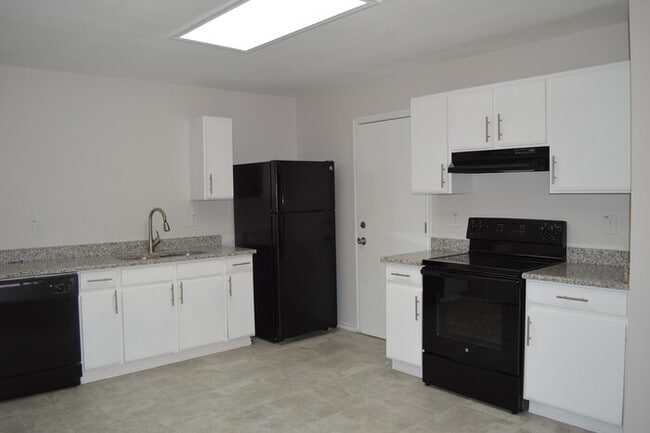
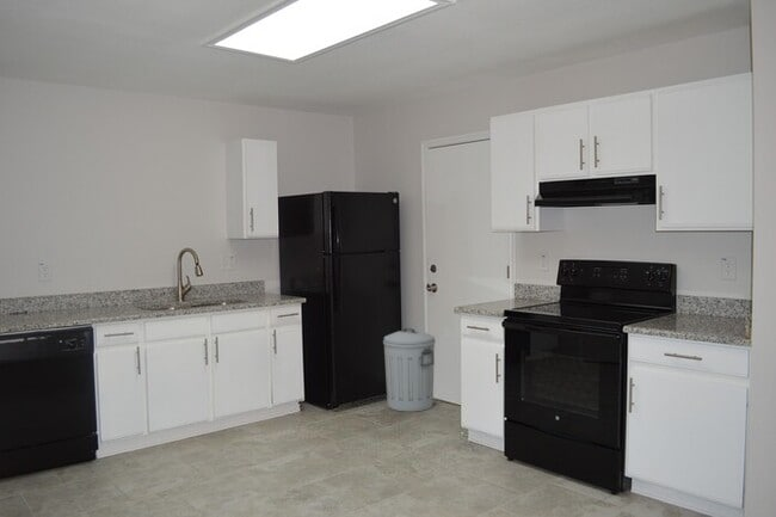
+ trash can (409, 367)
